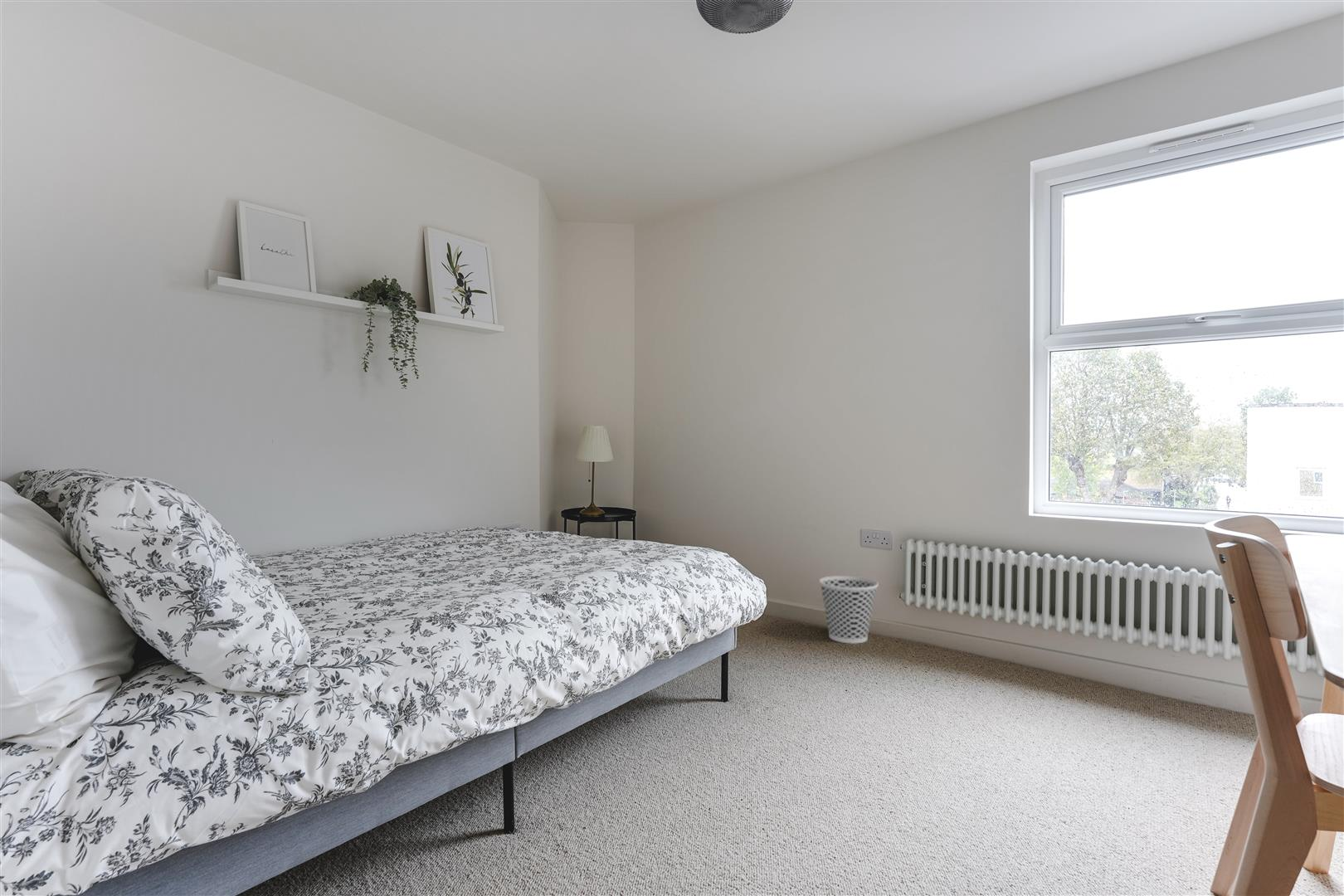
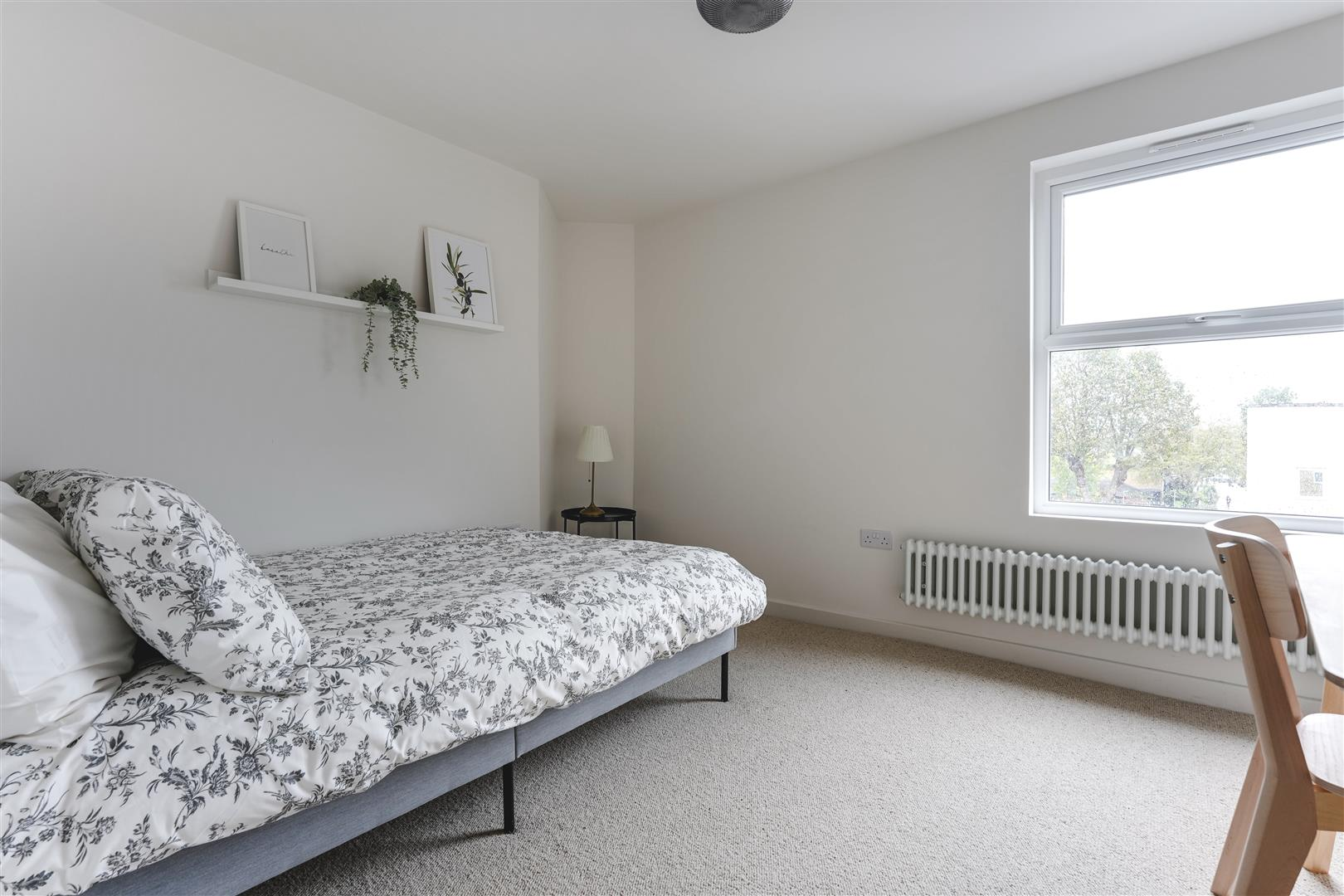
- wastebasket (848, 609)
